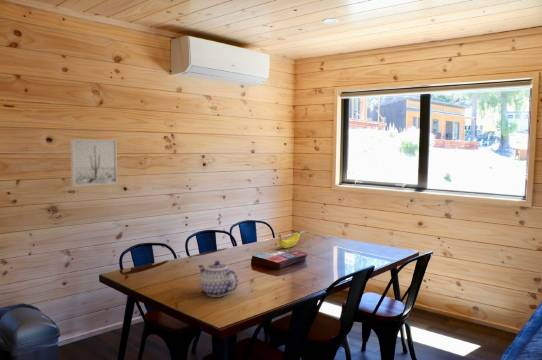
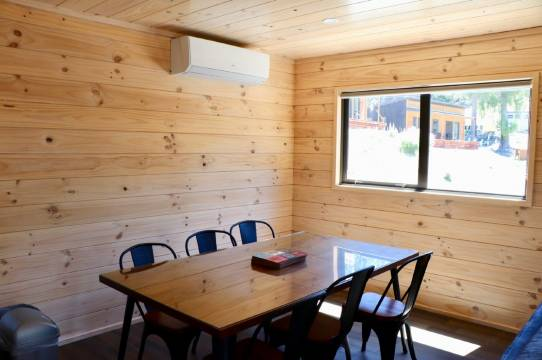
- fruit (288, 239)
- wall art (94, 162)
- teapot (217, 277)
